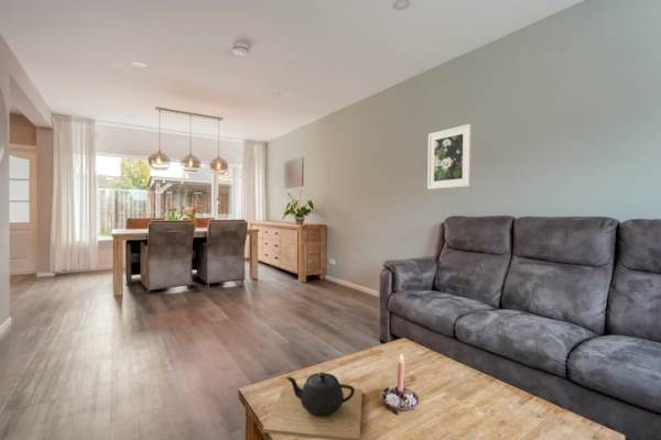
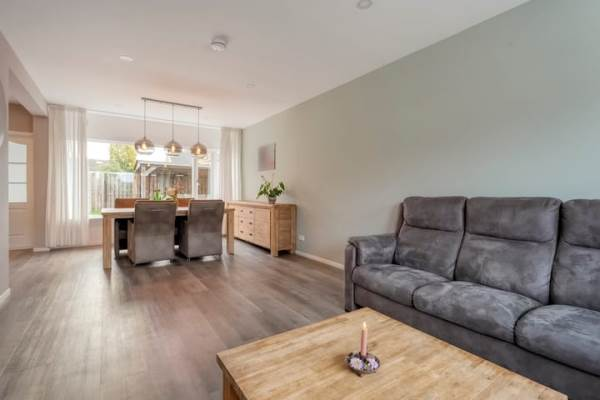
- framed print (447, 158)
- teapot (317, 392)
